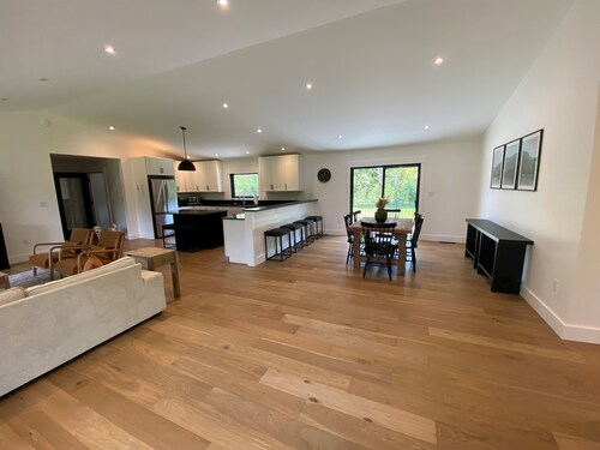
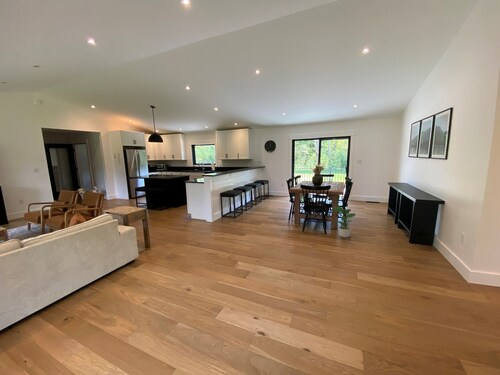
+ potted plant (344, 221)
